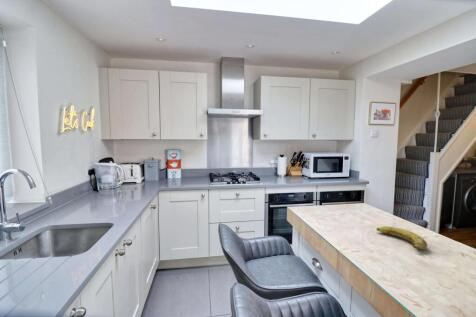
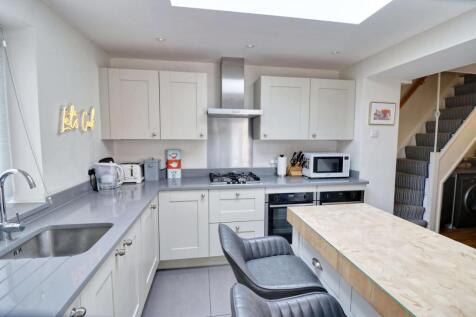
- banana (401, 237)
